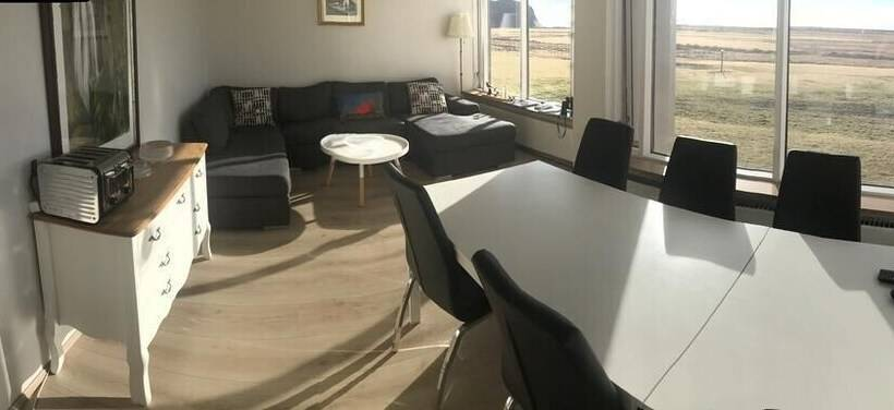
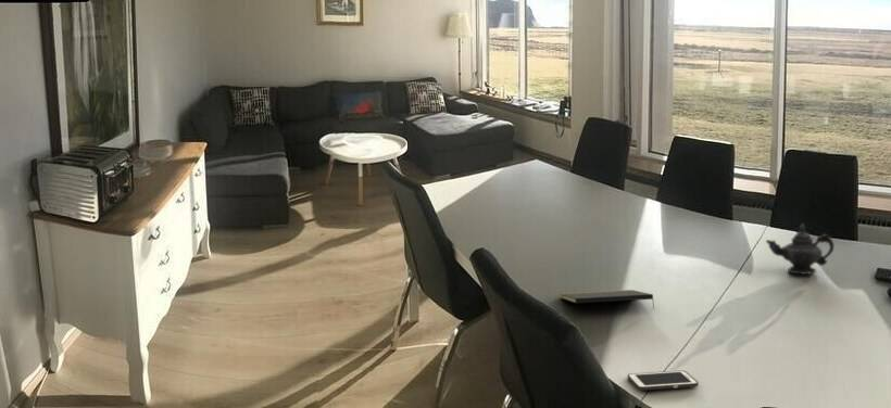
+ cell phone (662, 380)
+ teapot (799, 247)
+ notepad (604, 296)
